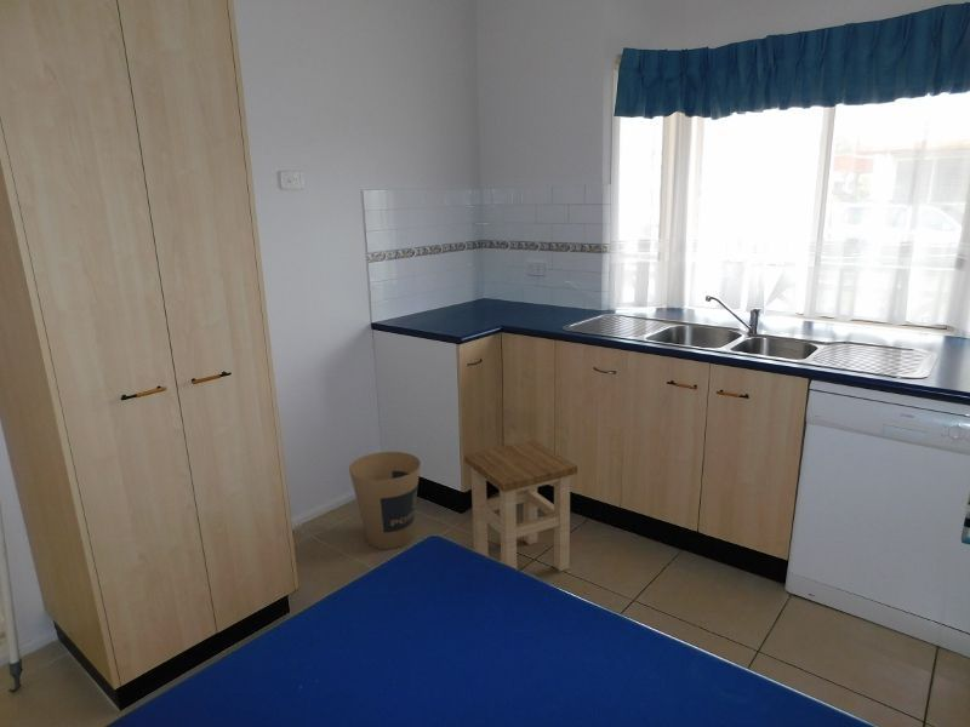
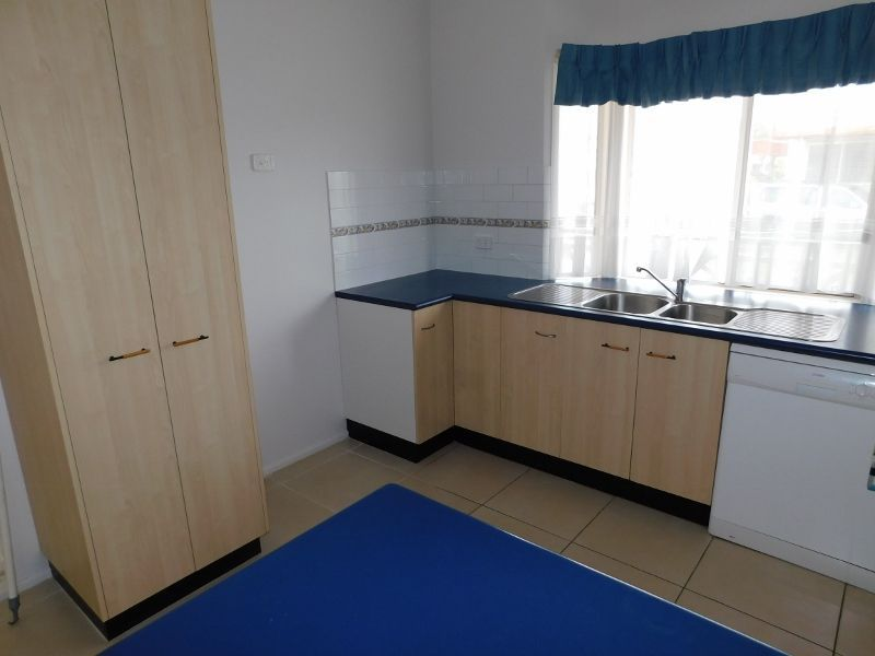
- trash can (387, 502)
- stool (515, 511)
